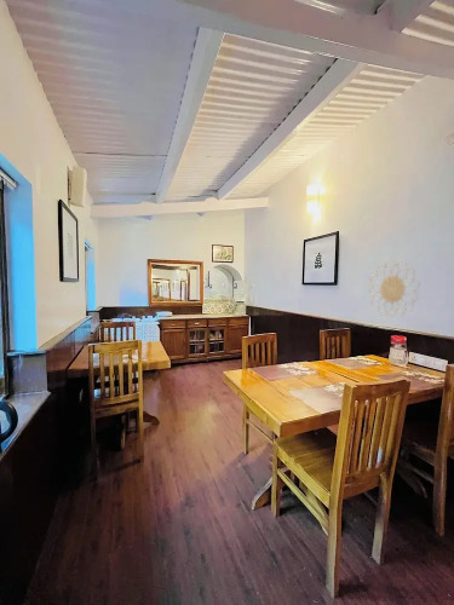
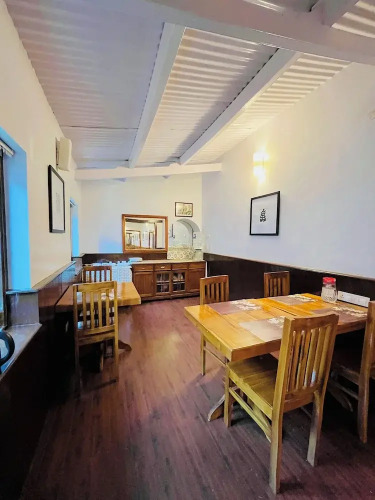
- decorative wall piece (391, 288)
